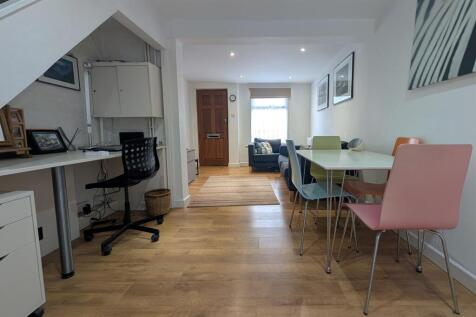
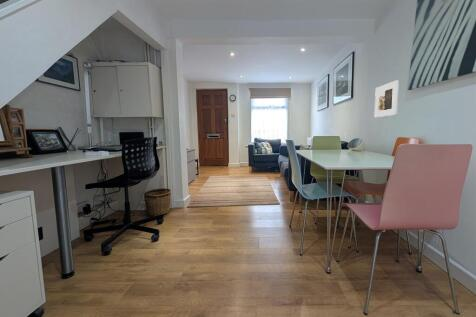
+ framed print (385, 100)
